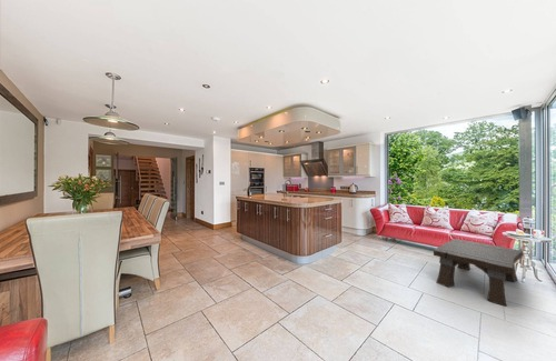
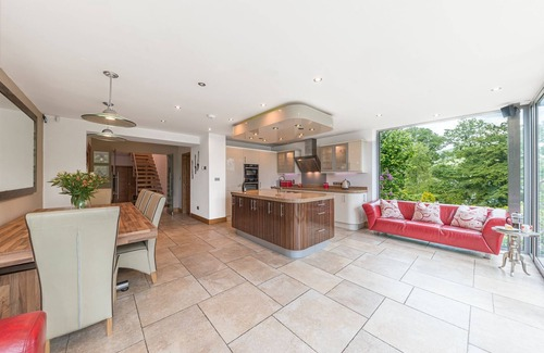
- coffee table (477, 265)
